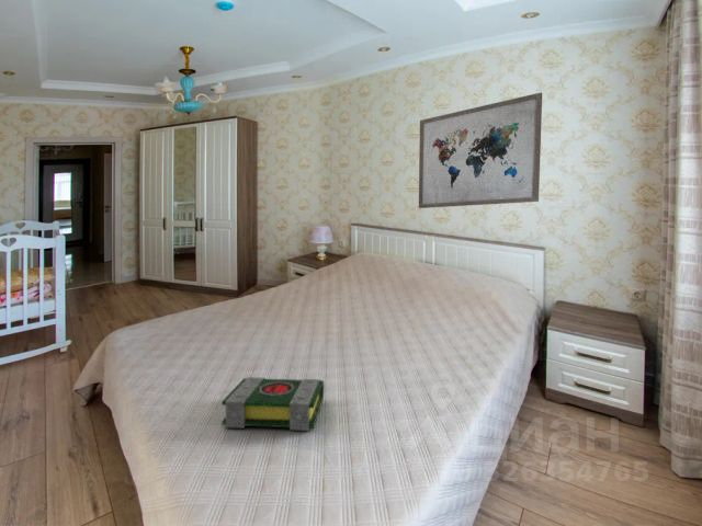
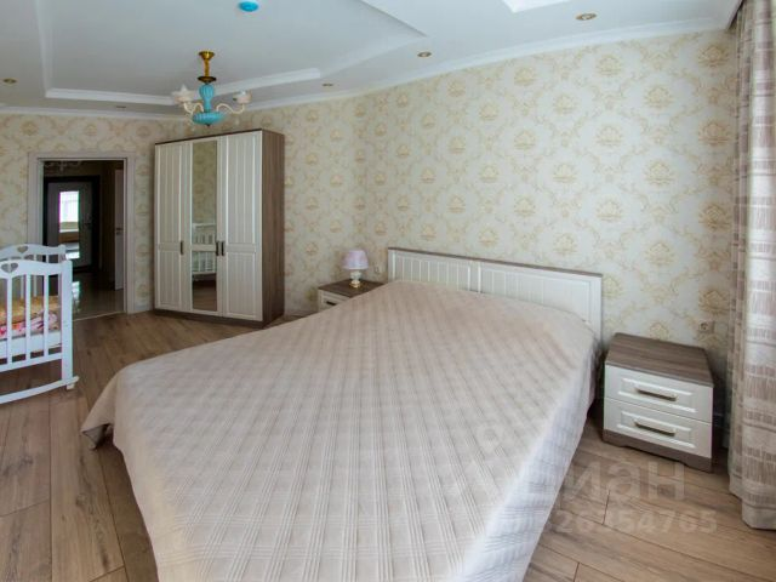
- wall art (473, 157)
- book (276, 399)
